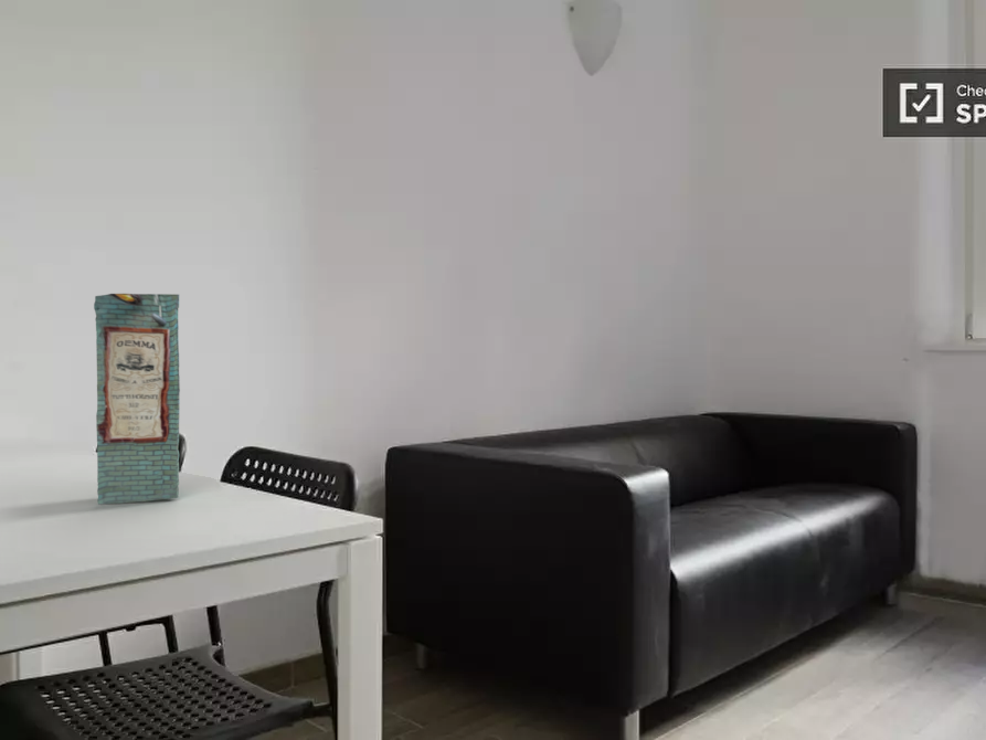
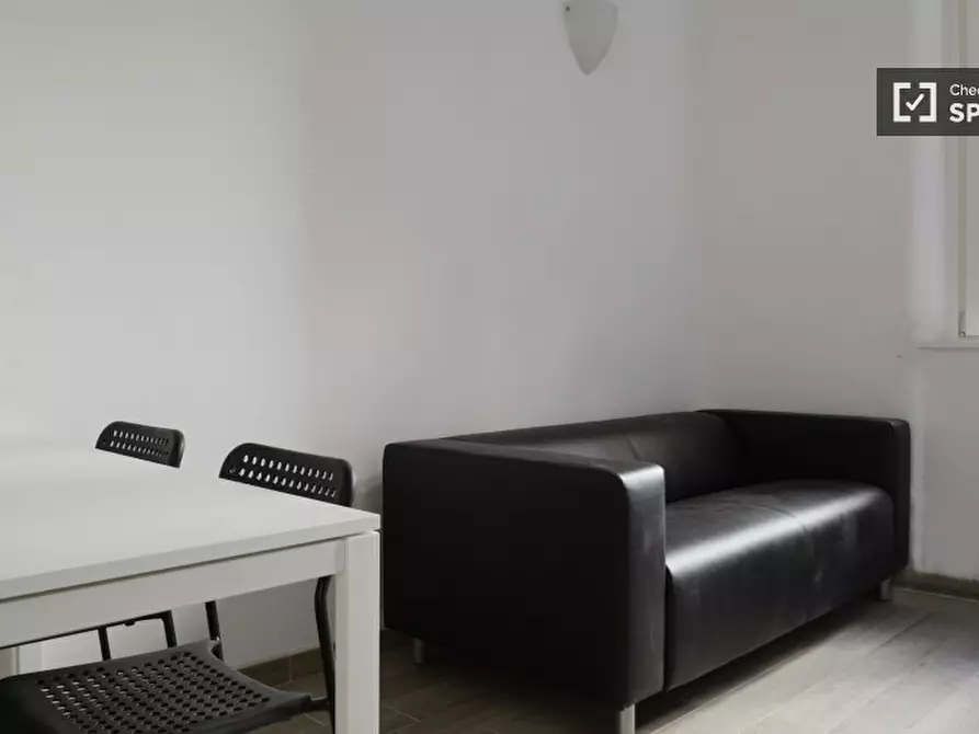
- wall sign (135, 397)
